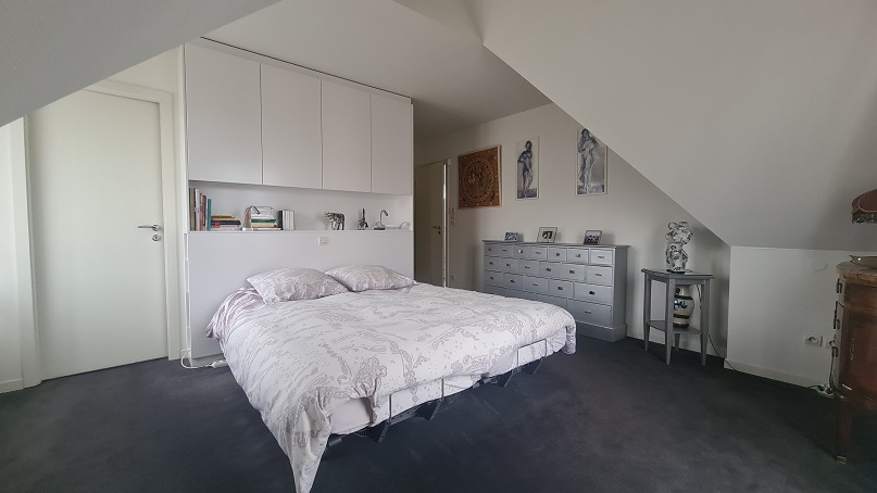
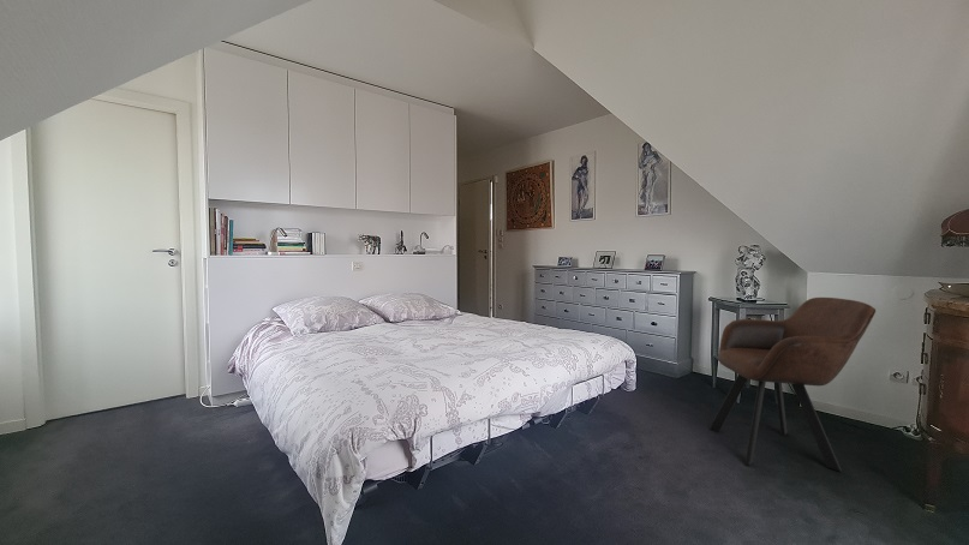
+ armchair (782, 373)
